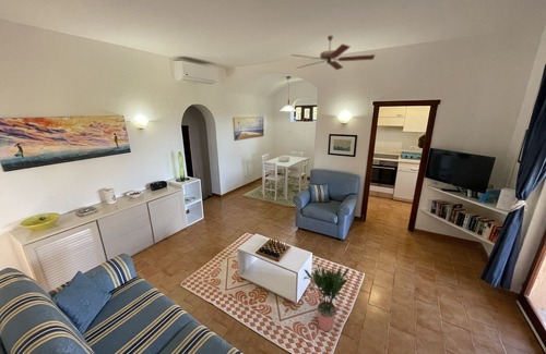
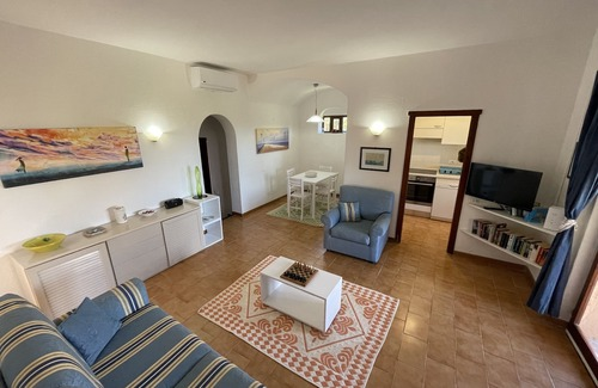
- potted plant (323, 293)
- ceiling fan (332, 50)
